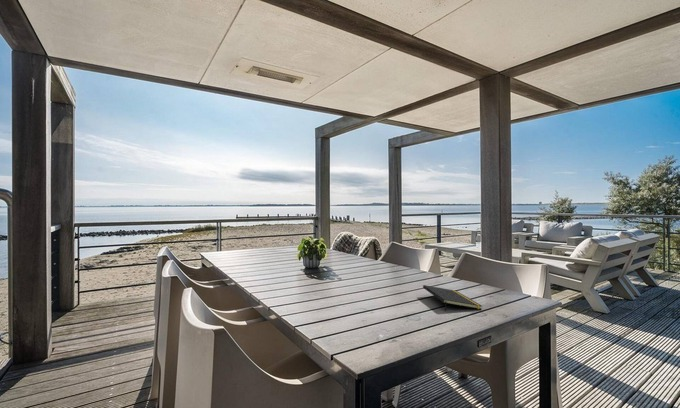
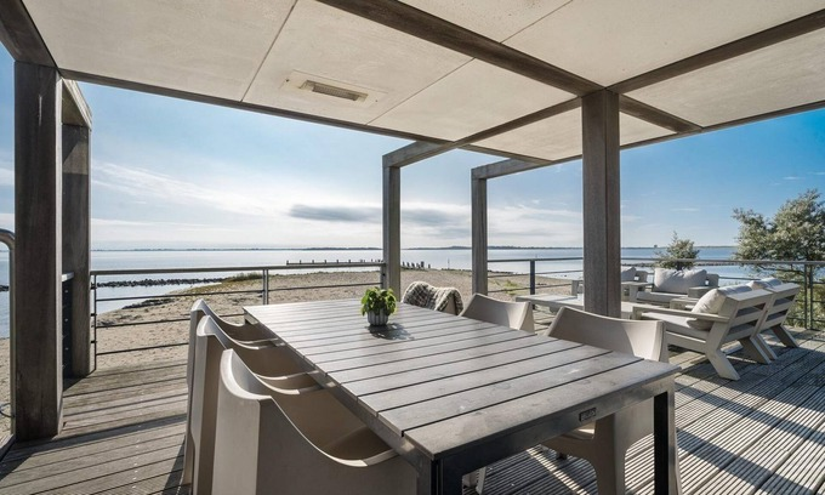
- notepad (450, 296)
